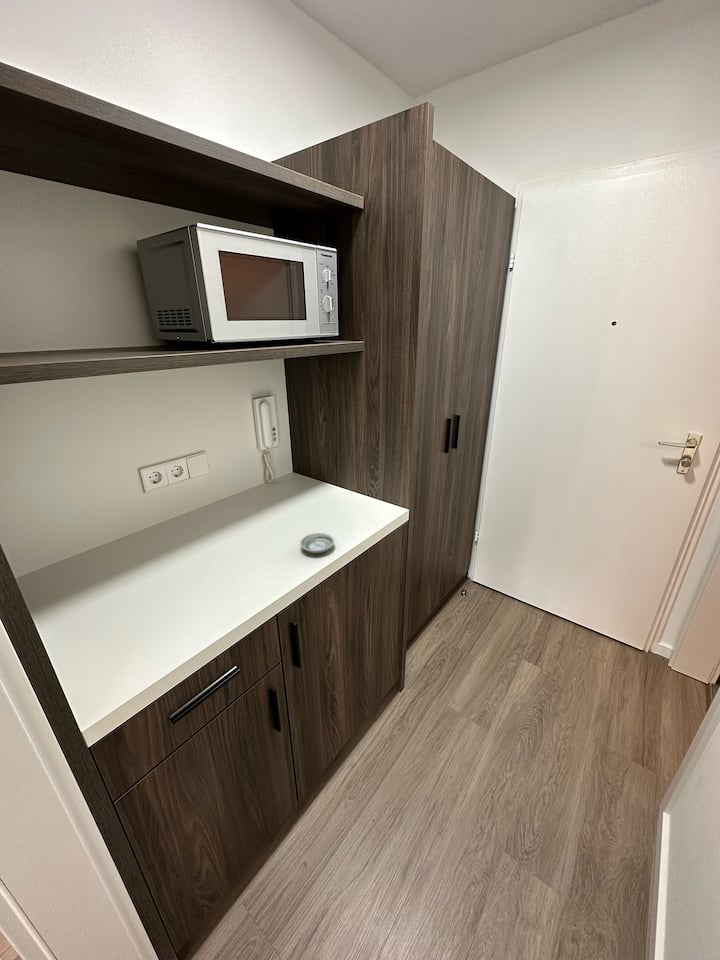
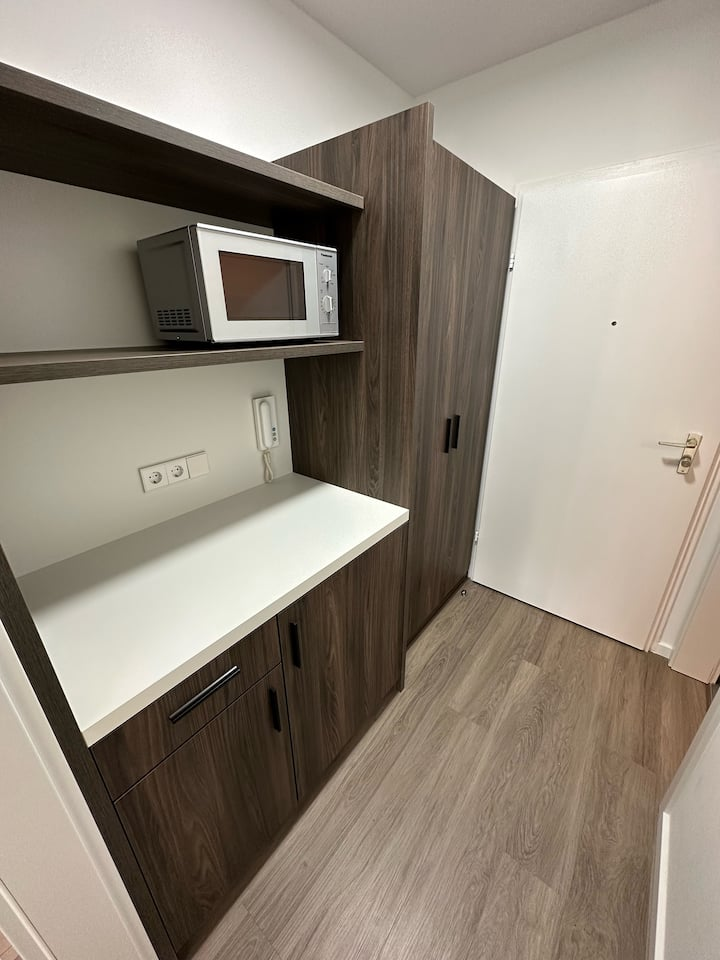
- saucer (317, 544)
